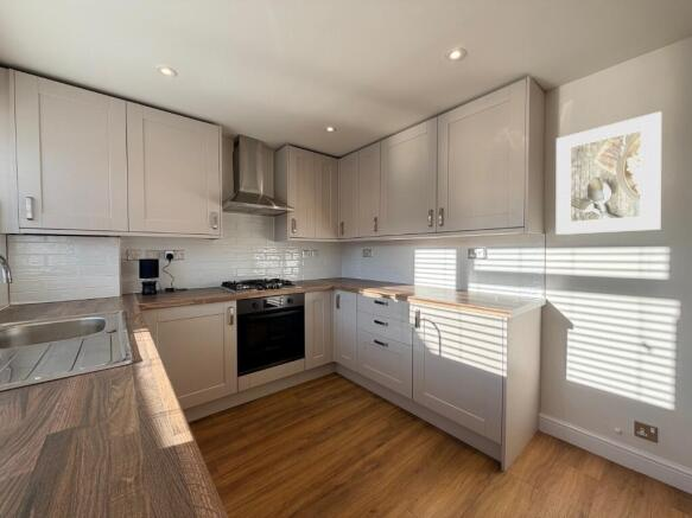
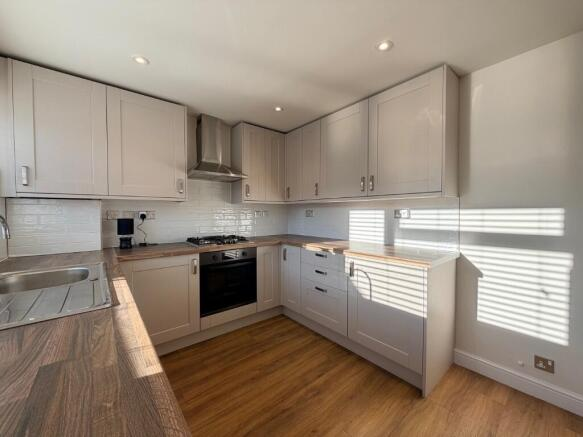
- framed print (603, 179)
